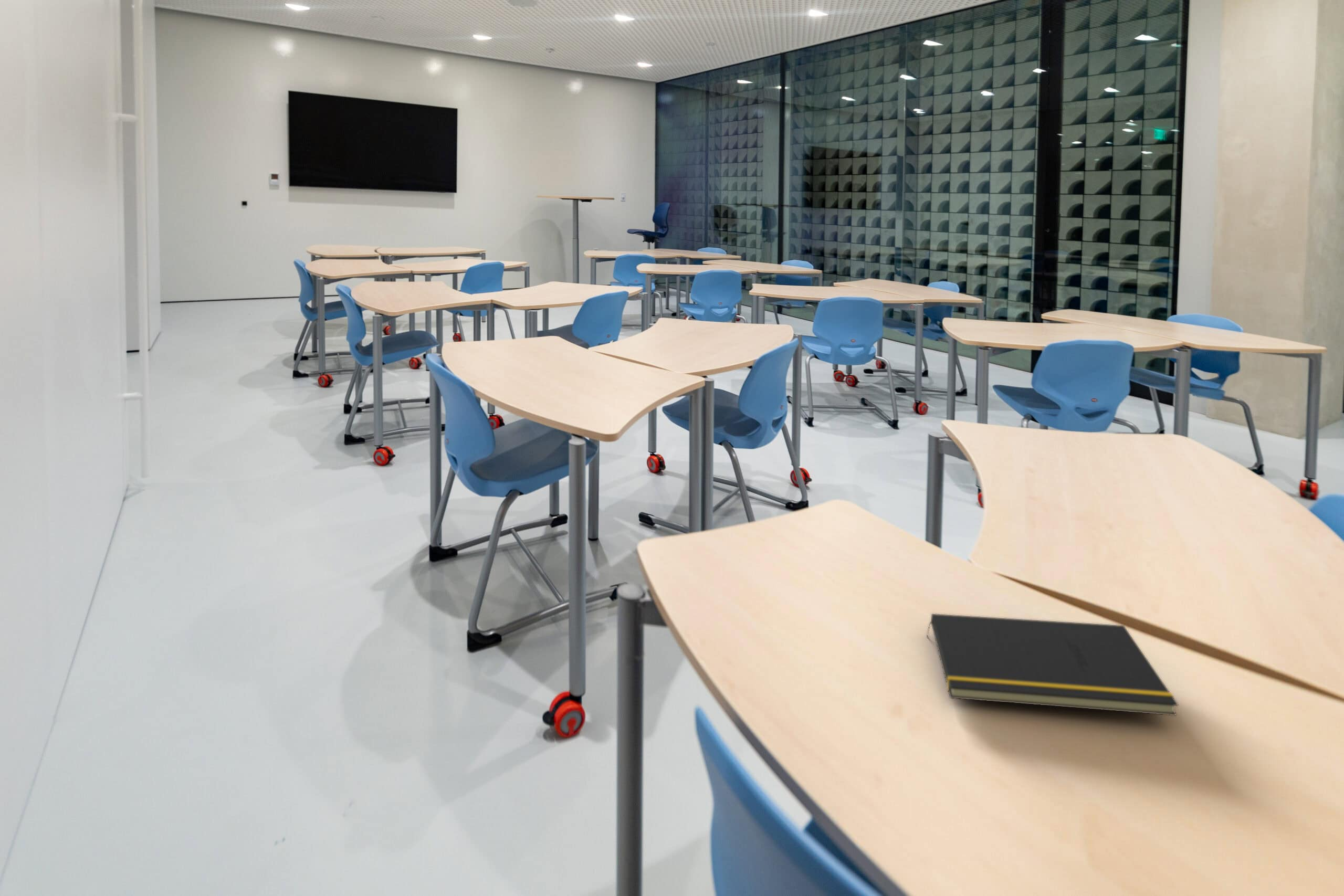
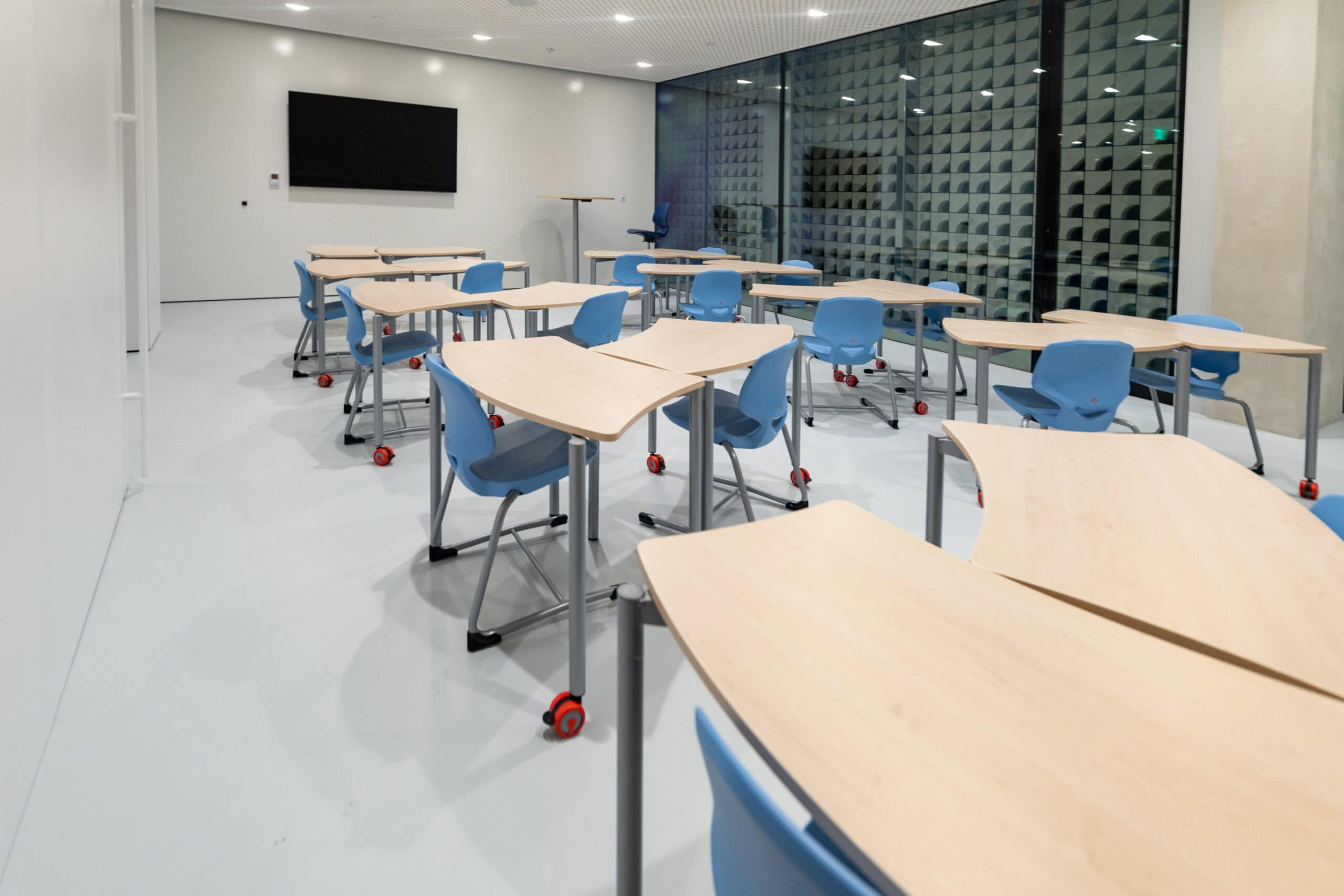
- notepad (1042, 659)
